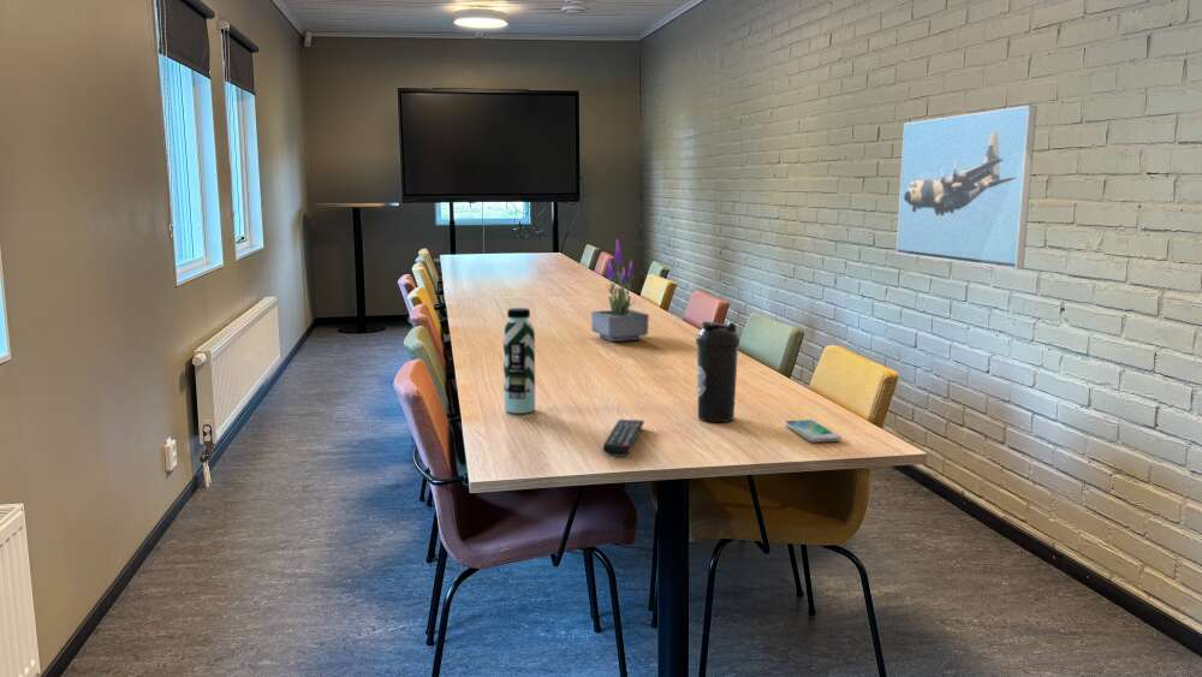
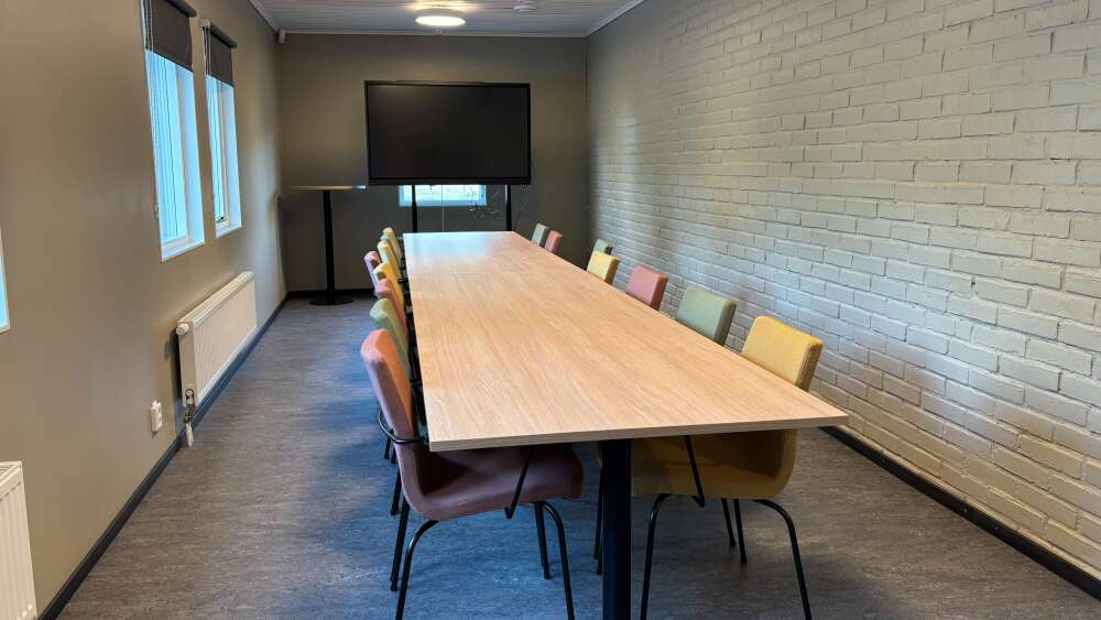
- potted plant (619, 289)
- water bottle (519, 360)
- water bottle (716, 370)
- smartphone (811, 430)
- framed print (957, 189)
- remote control (624, 435)
